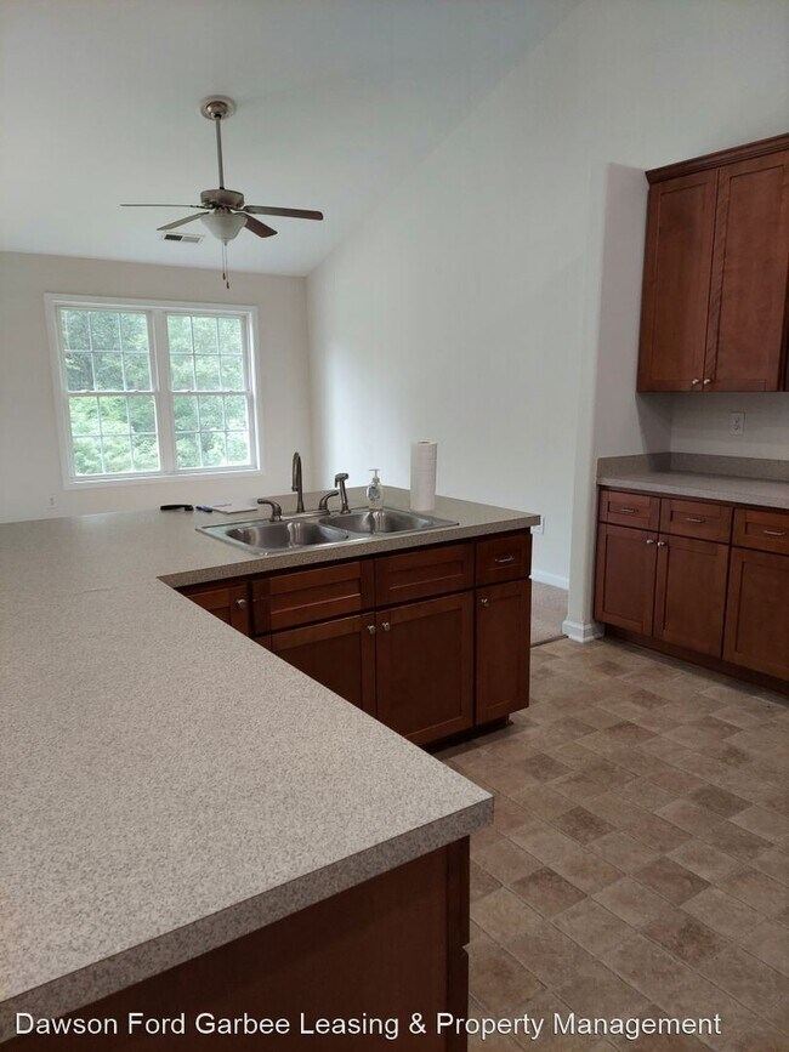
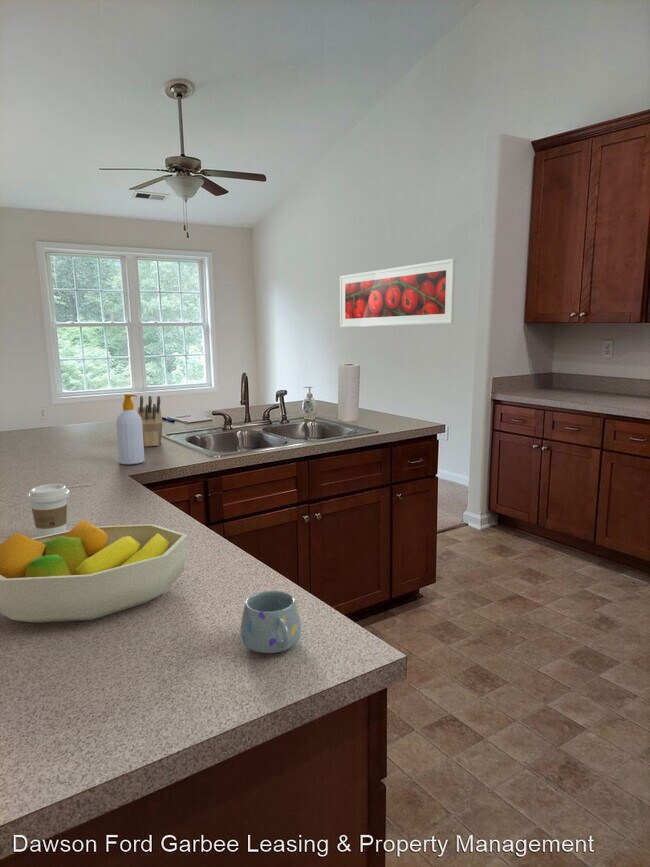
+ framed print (390, 297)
+ coffee cup (50, 513)
+ mug (273, 626)
+ soap bottle (130, 428)
+ knife block (149, 418)
+ fruit bowl (88, 562)
